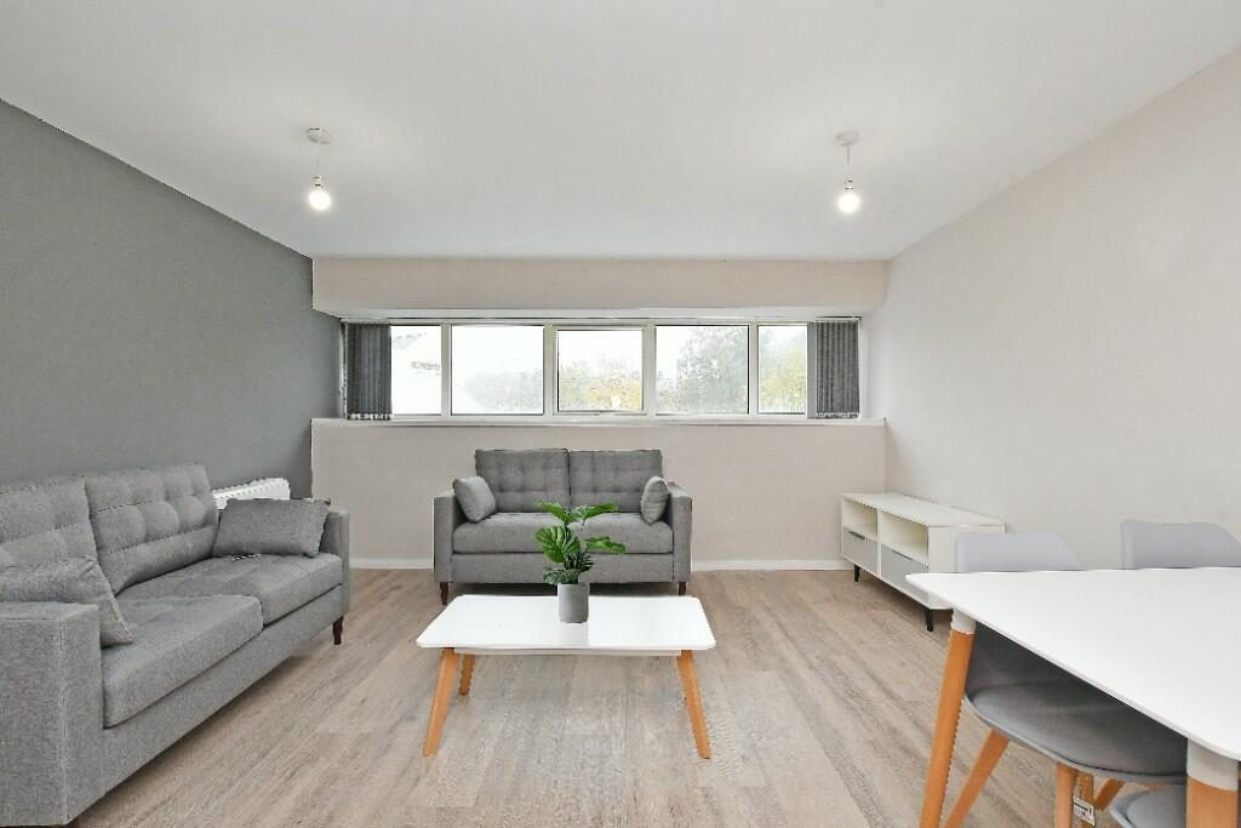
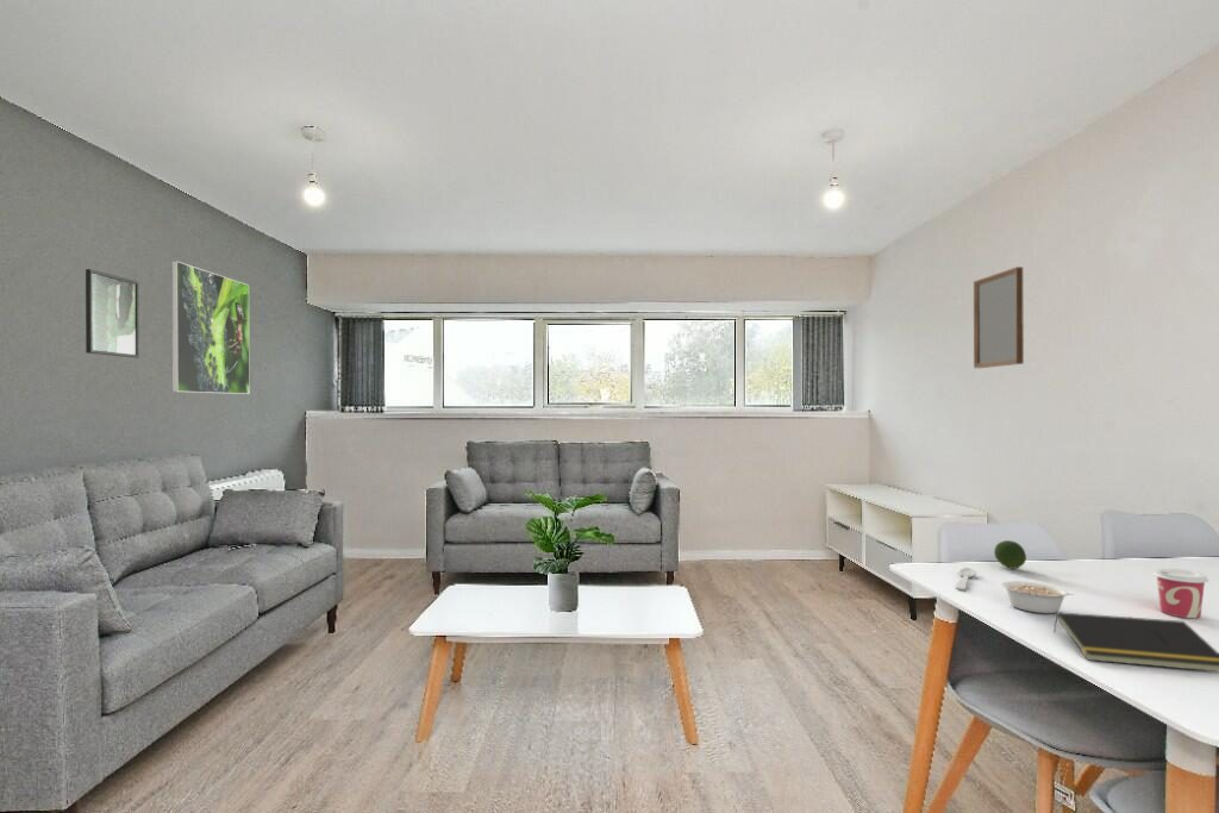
+ cup (1180, 593)
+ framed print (213, 333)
+ home mirror (996, 320)
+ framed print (113, 315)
+ notepad (1137, 639)
+ fruit (1009, 554)
+ spoon (965, 577)
+ legume (1037, 596)
